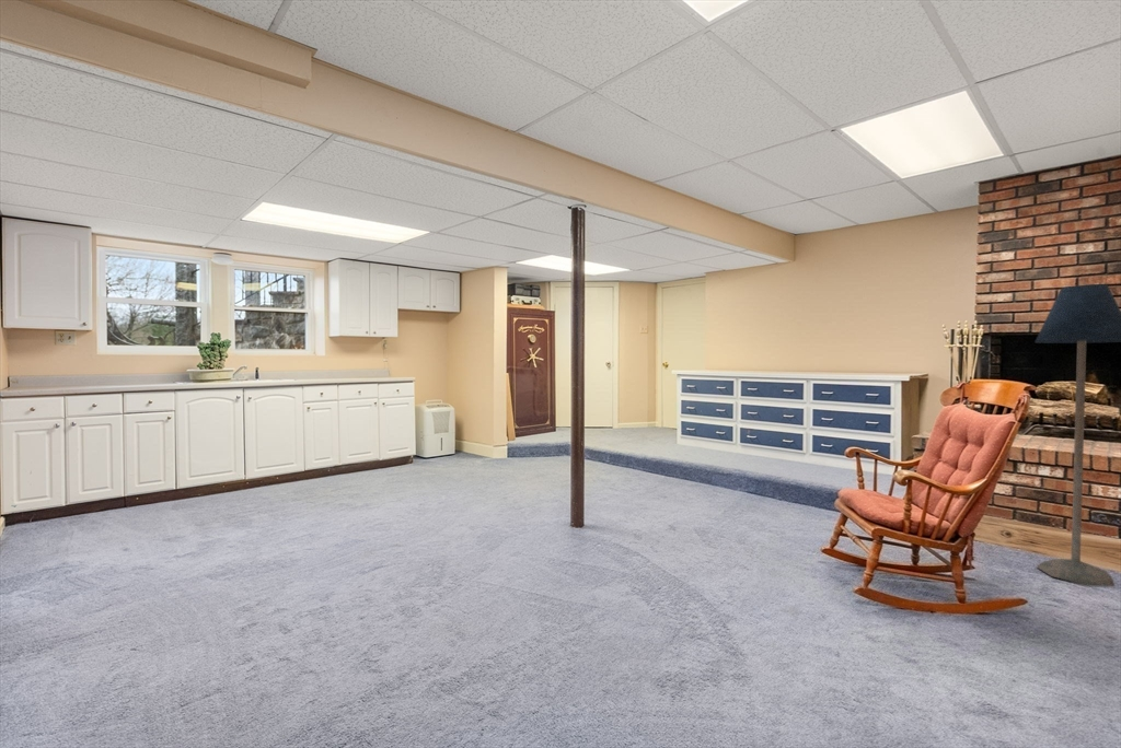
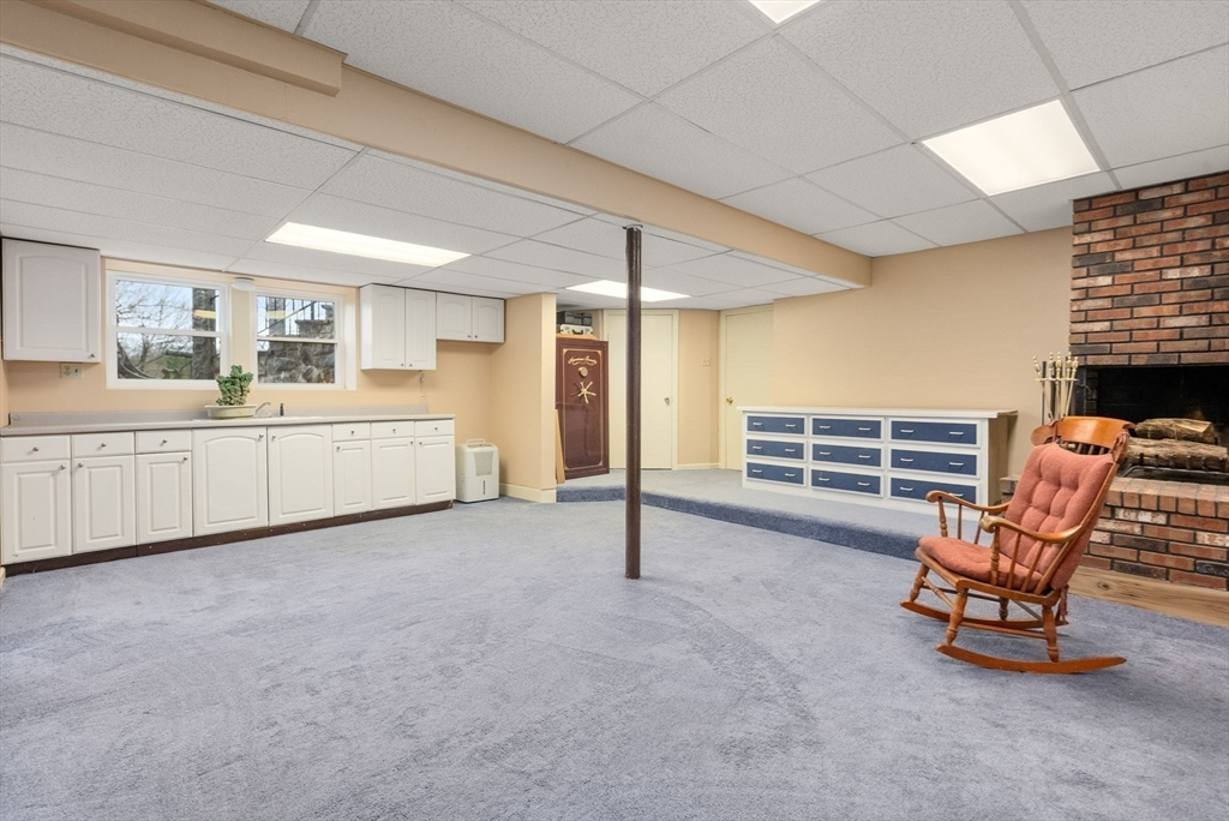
- floor lamp (1079, 431)
